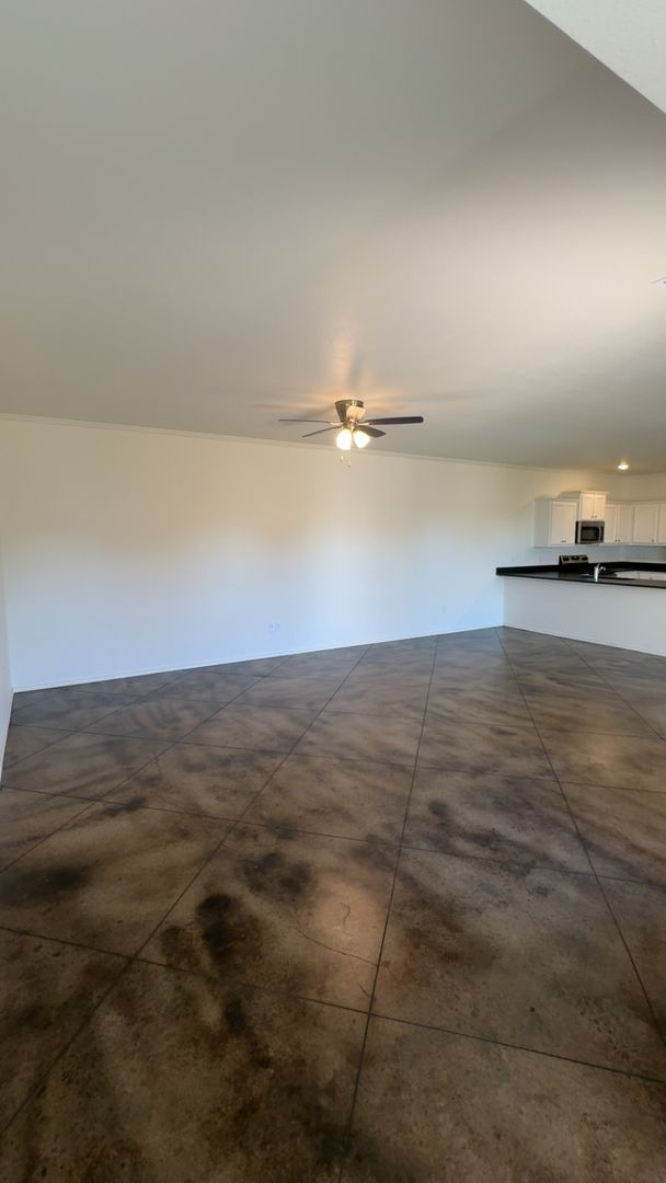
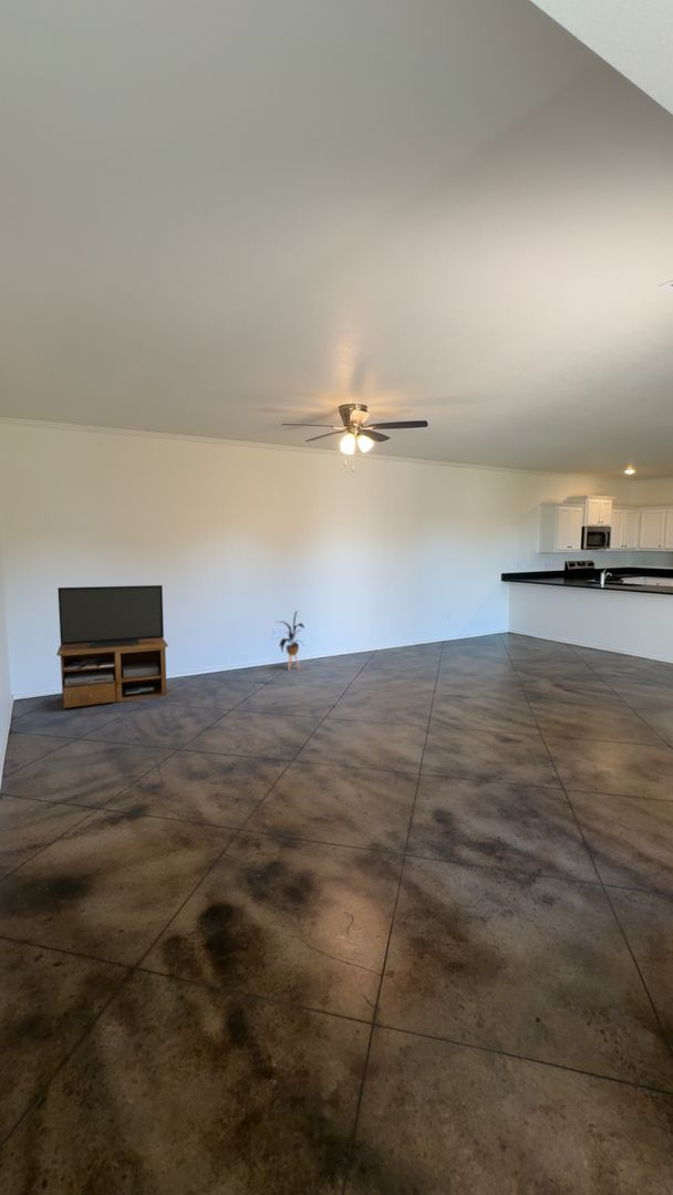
+ house plant (290, 640)
+ tv stand (114, 641)
